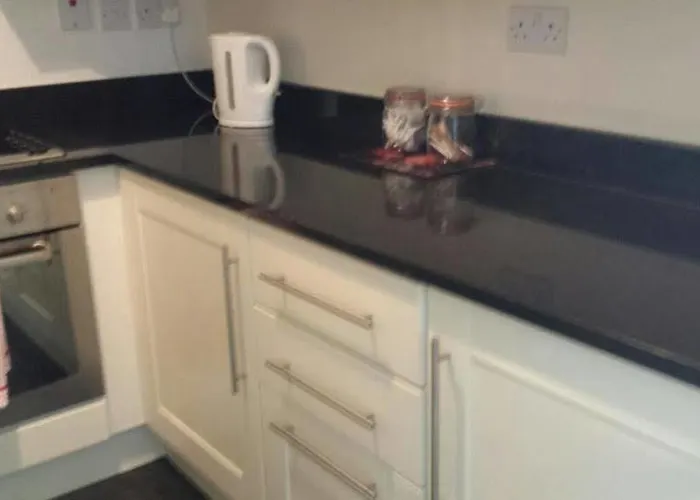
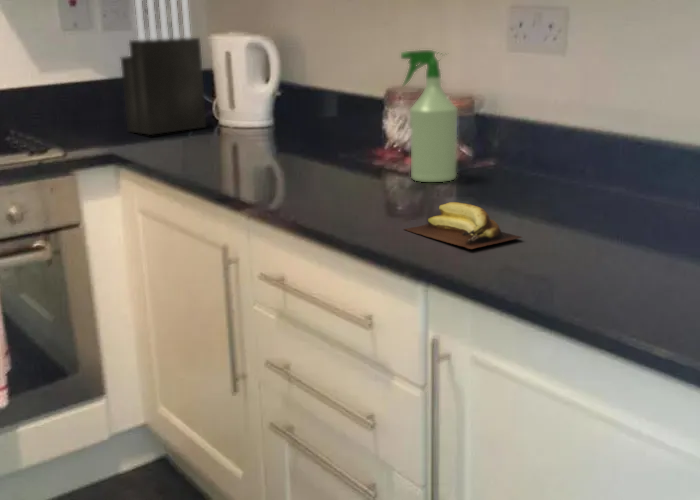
+ banana (461, 220)
+ knife block (159, 62)
+ spray bottle (433, 115)
